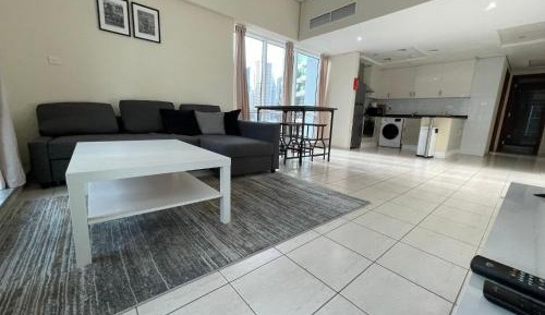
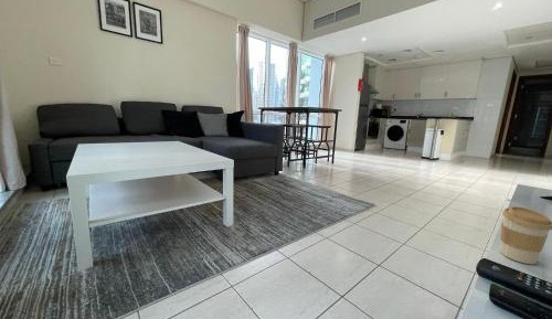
+ coffee cup (522, 234)
